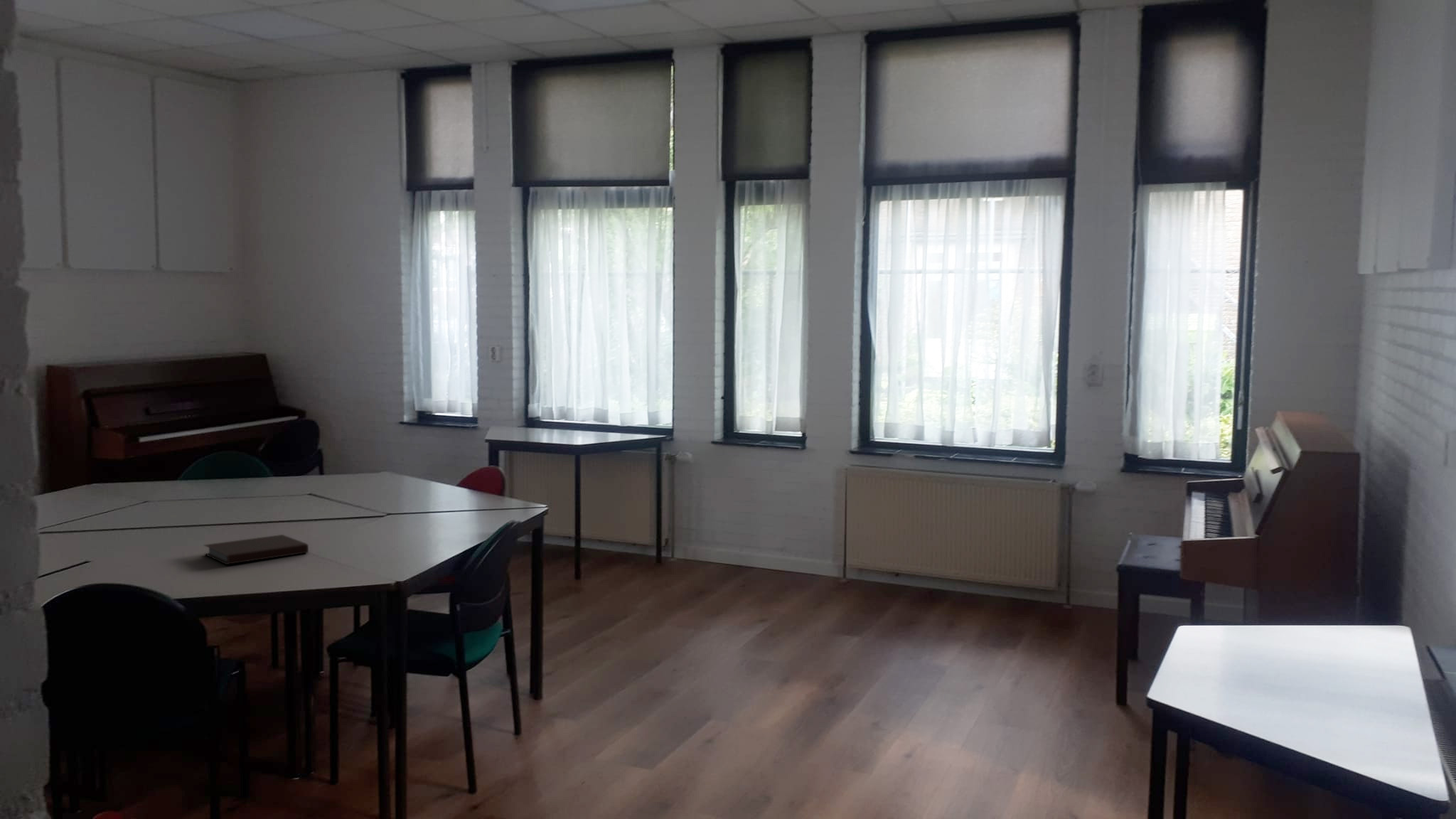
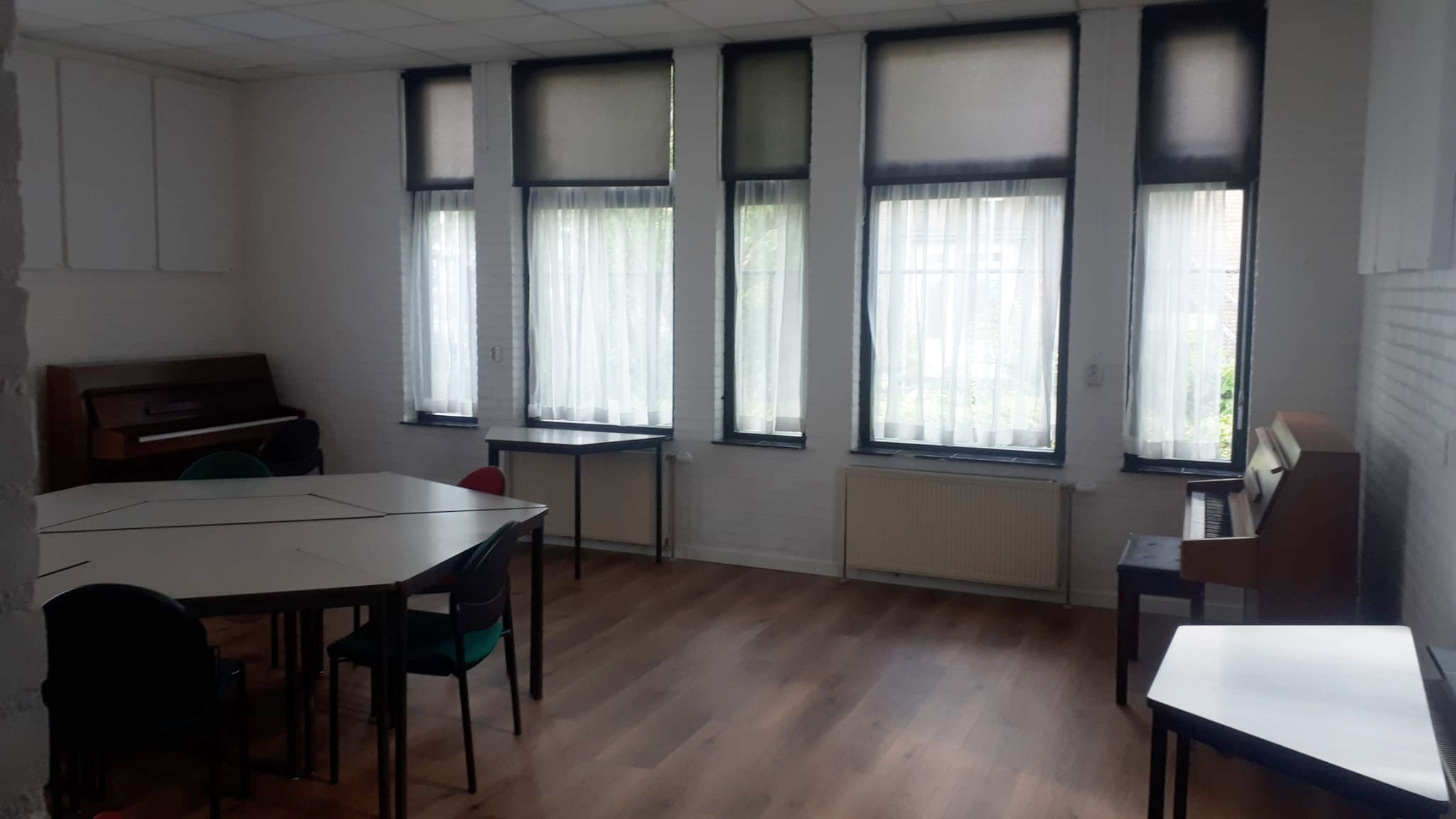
- notebook (256, 549)
